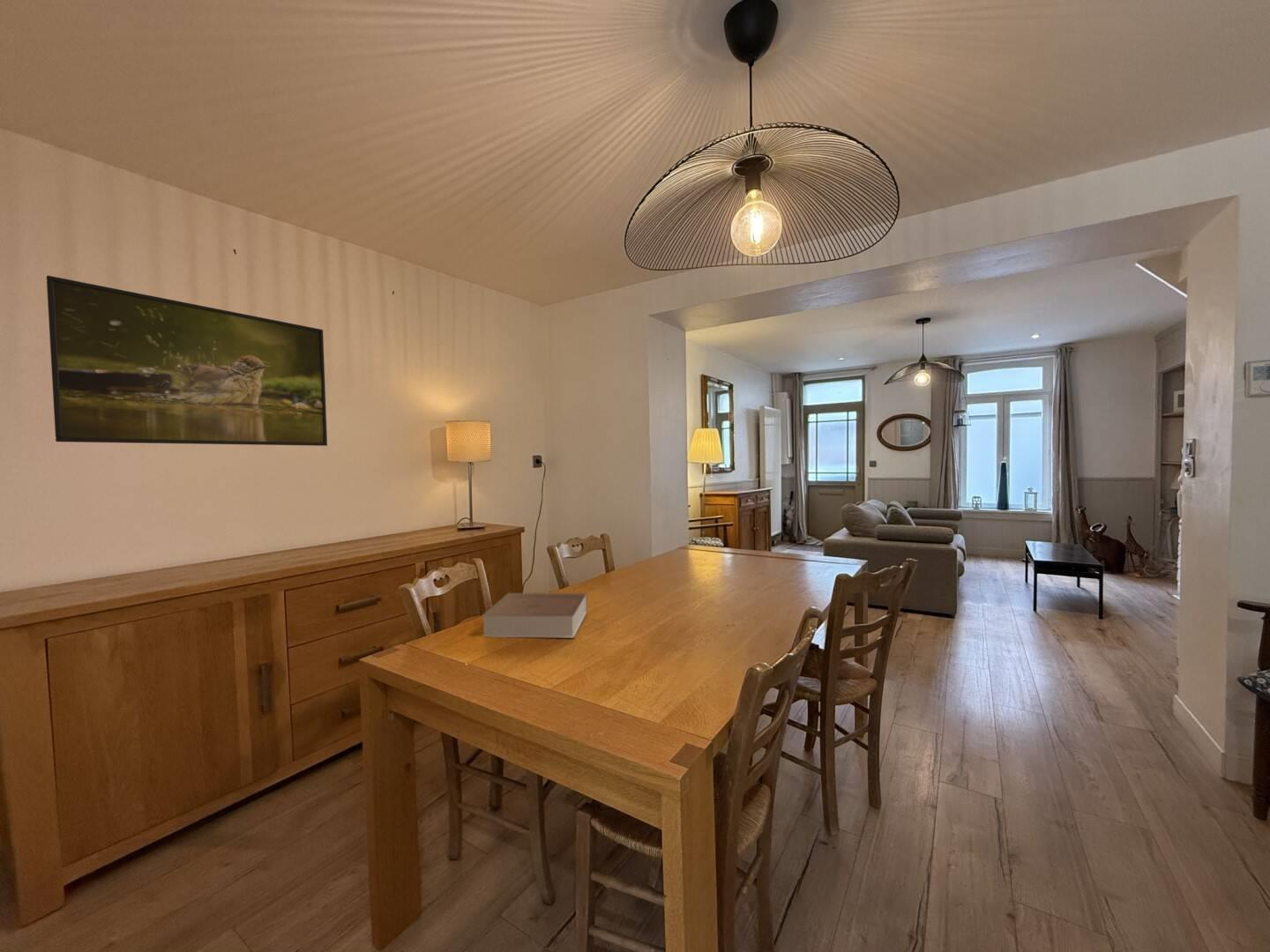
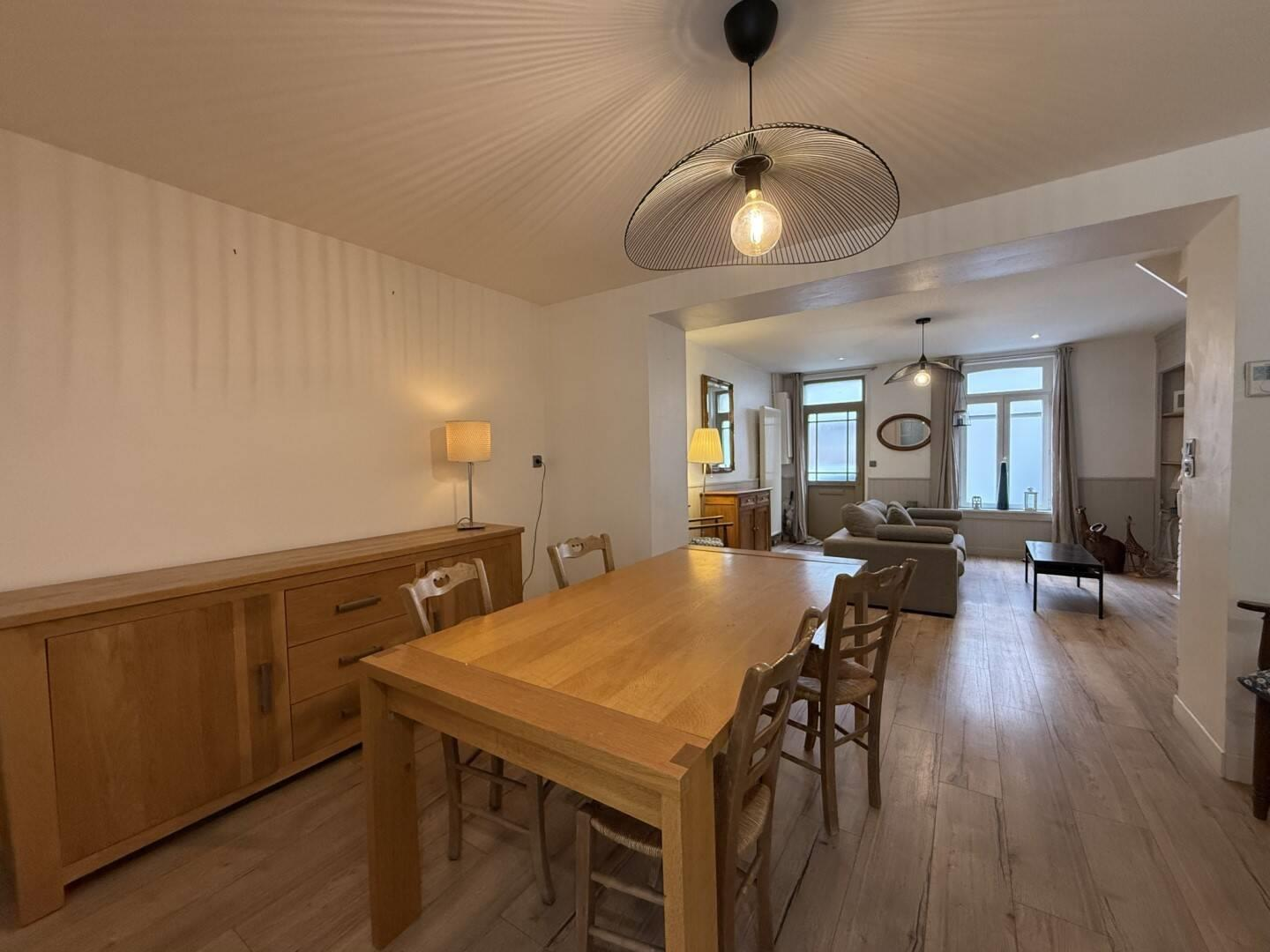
- book (538, 614)
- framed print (212, 376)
